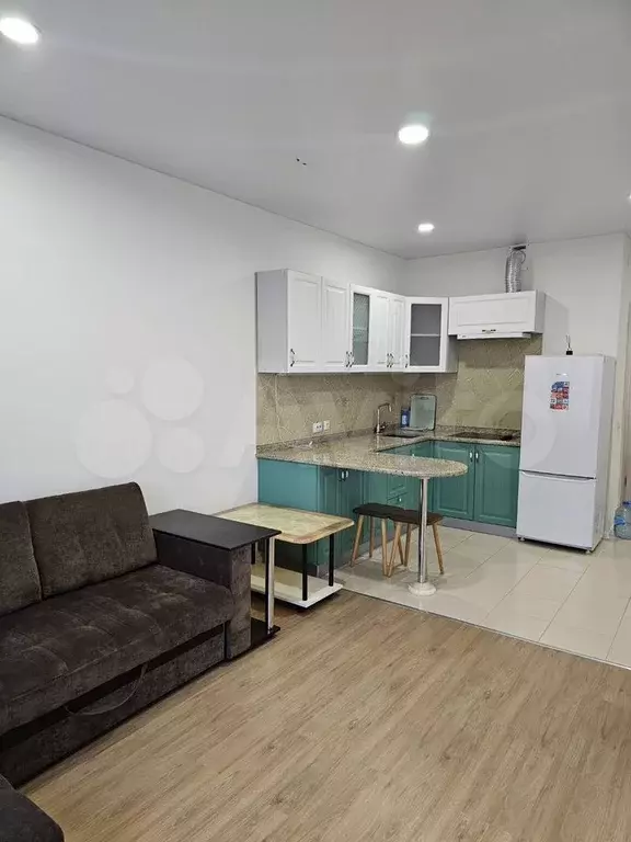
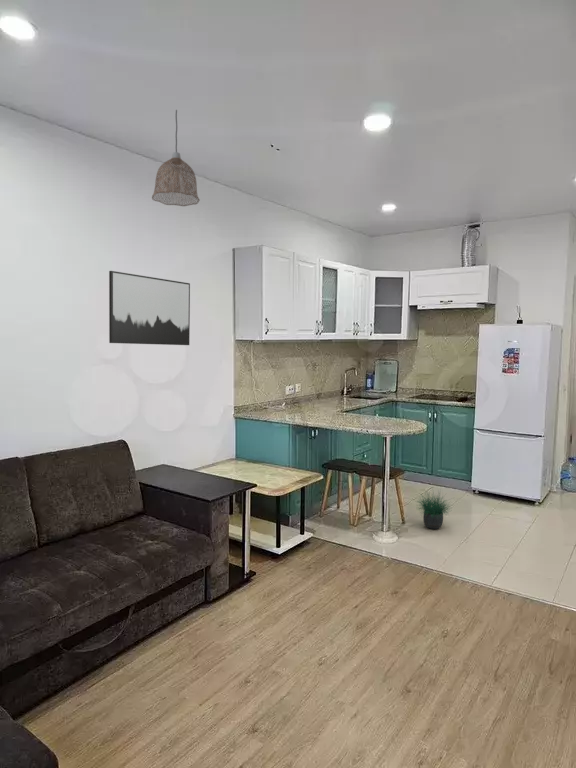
+ pendant lamp (176, 155)
+ wall art (152, 311)
+ potted plant (433, 505)
